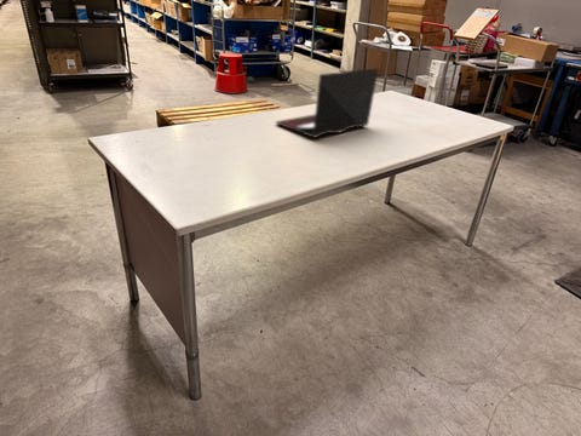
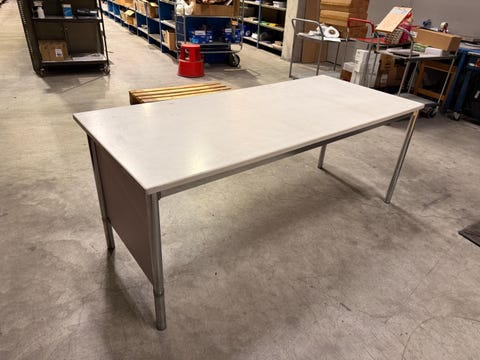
- laptop (324, 97)
